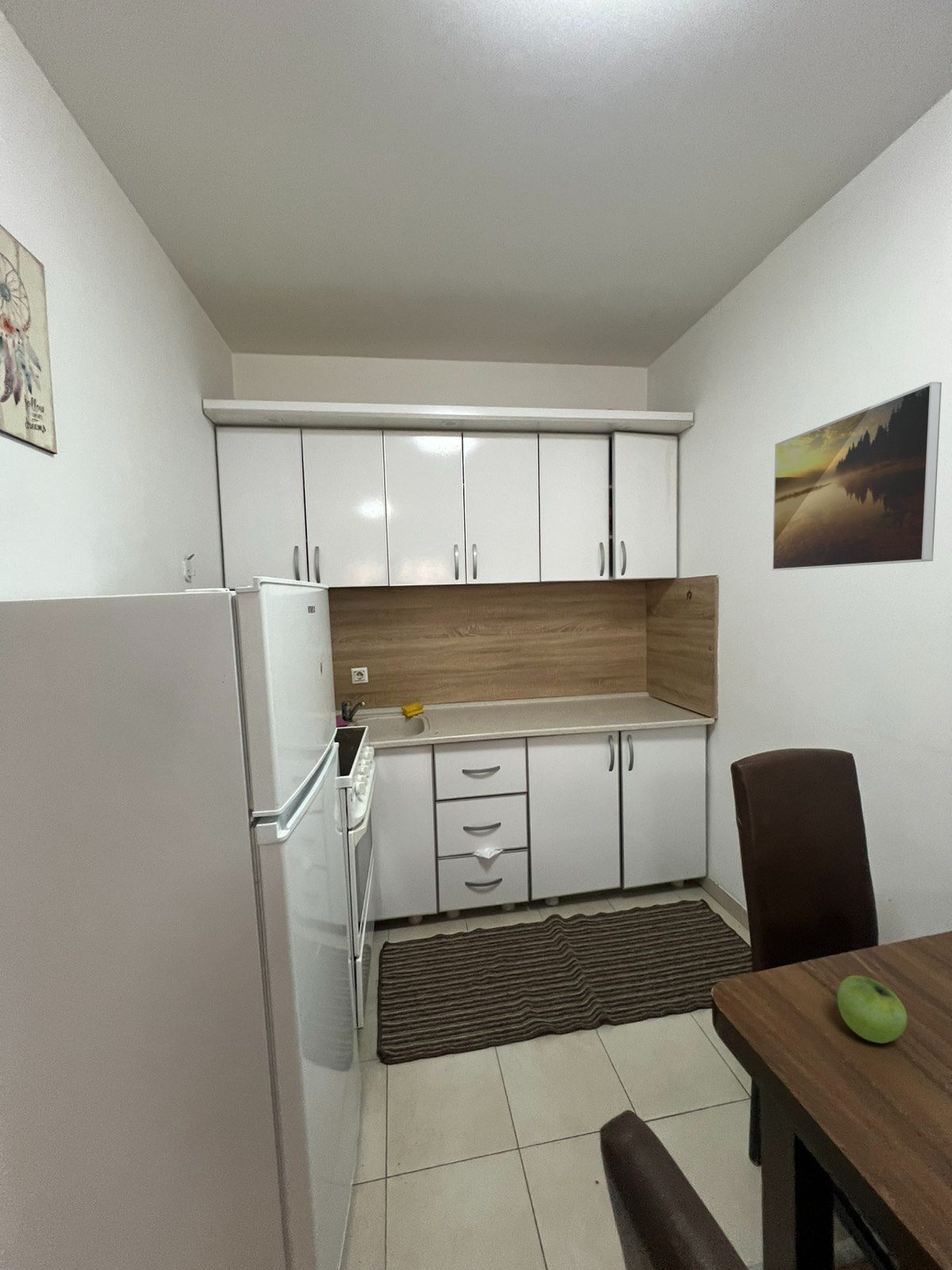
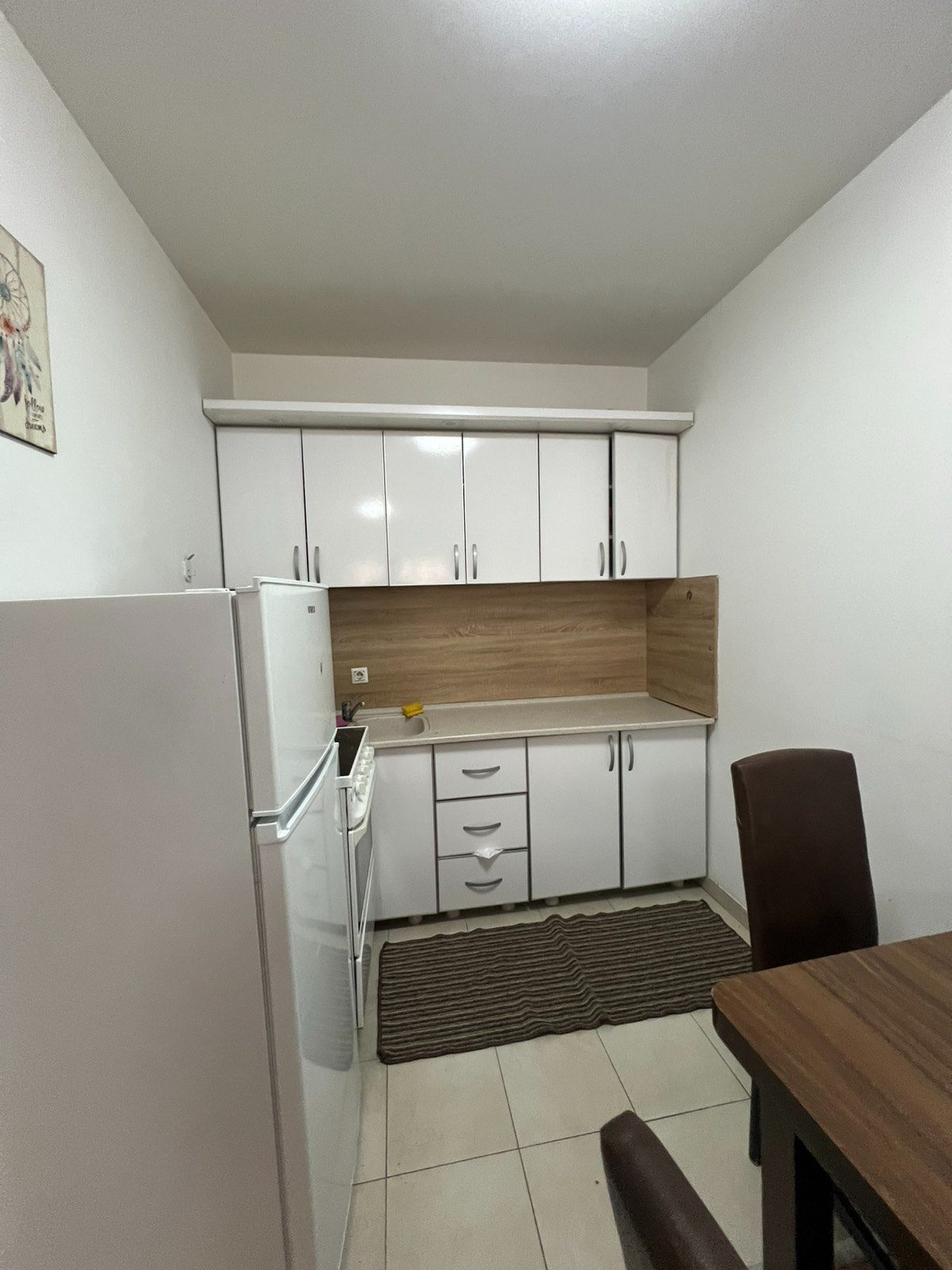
- fruit (870, 1008)
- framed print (841, 493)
